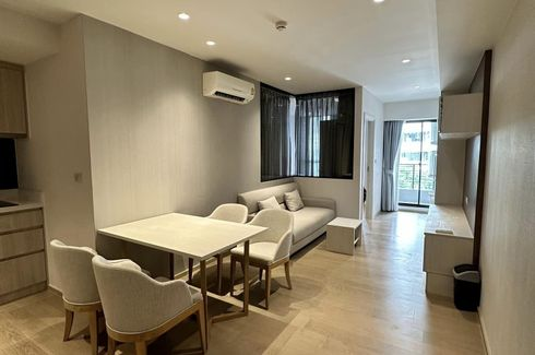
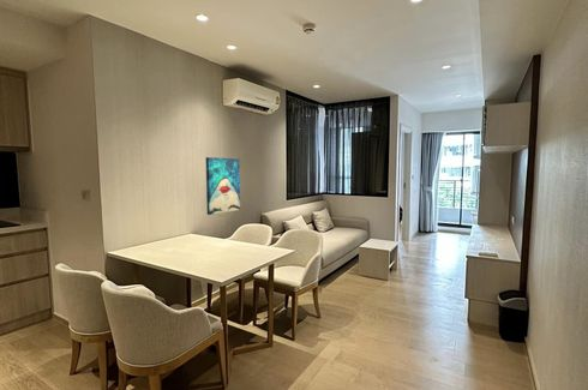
+ wall art (223, 185)
